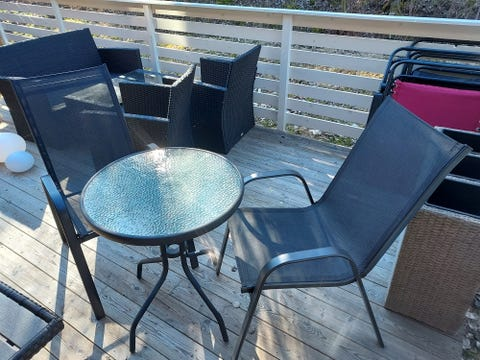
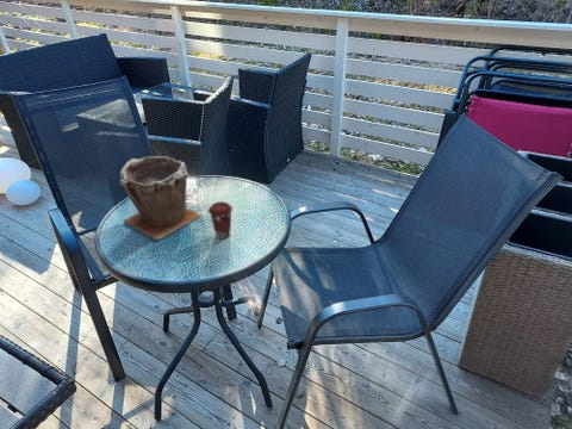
+ plant pot (157, 193)
+ coffee cup (222, 220)
